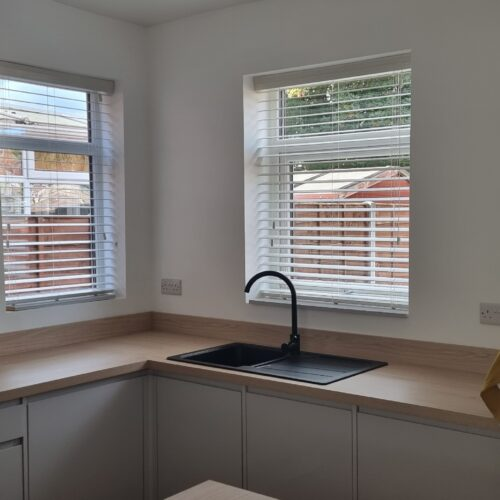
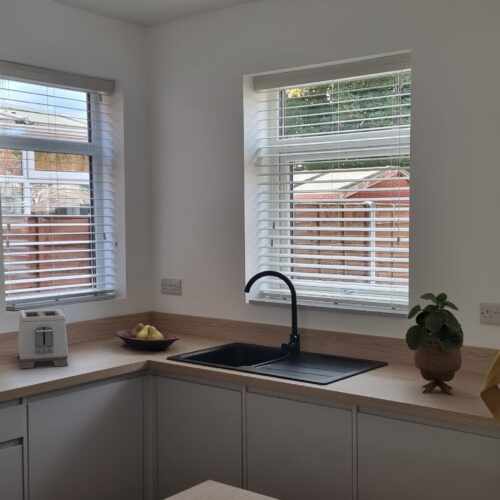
+ toaster (42, 337)
+ fruit bowl (147, 335)
+ potted plant (434, 341)
